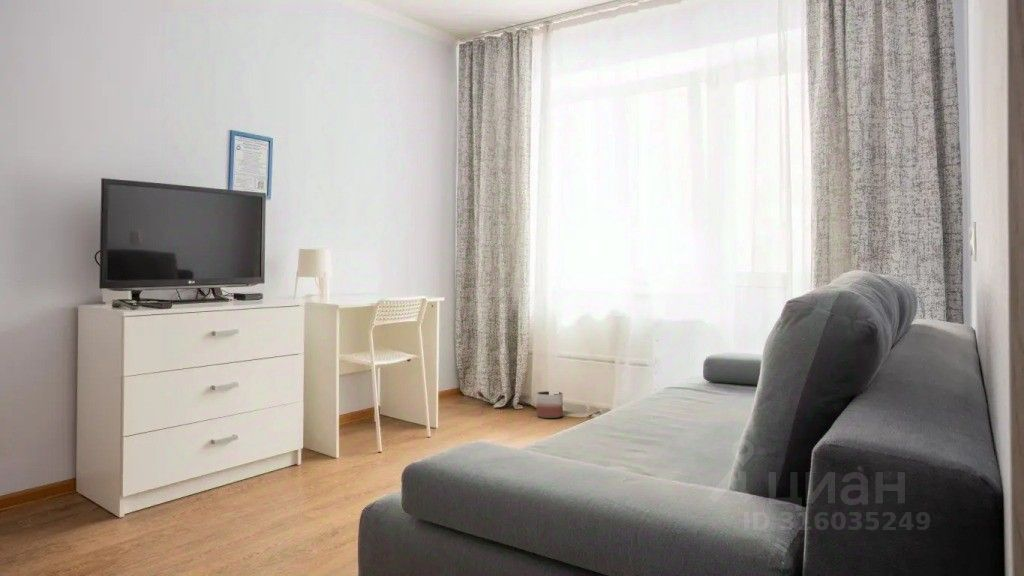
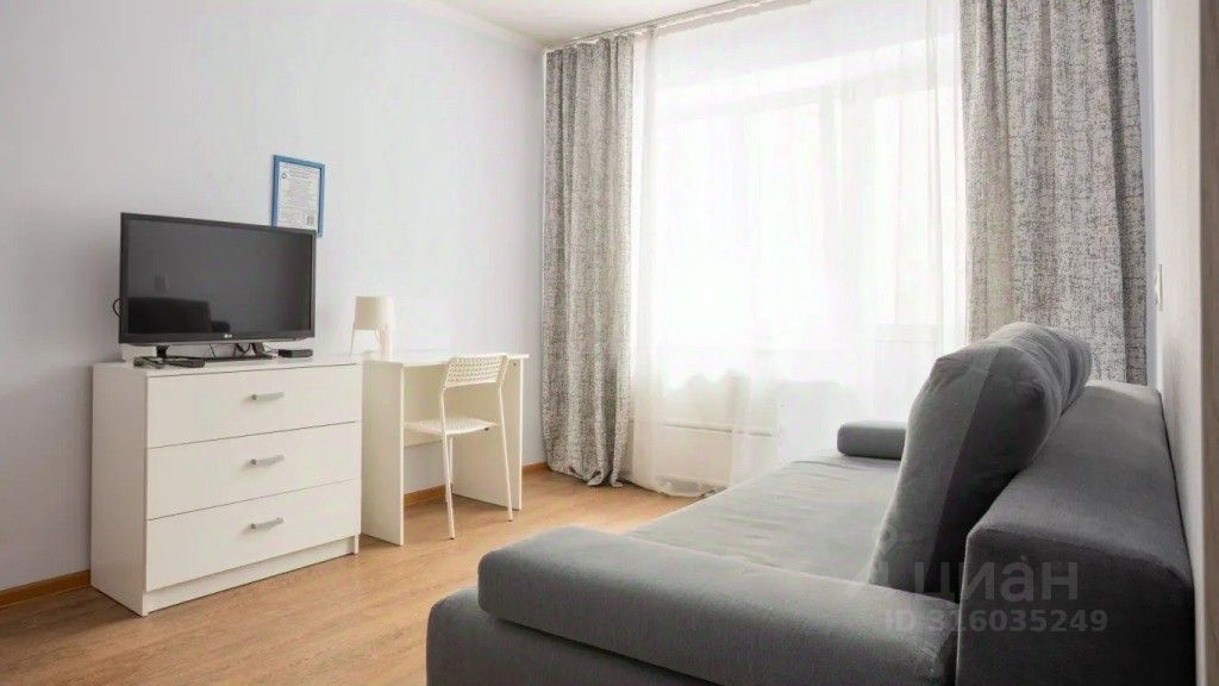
- planter (549, 404)
